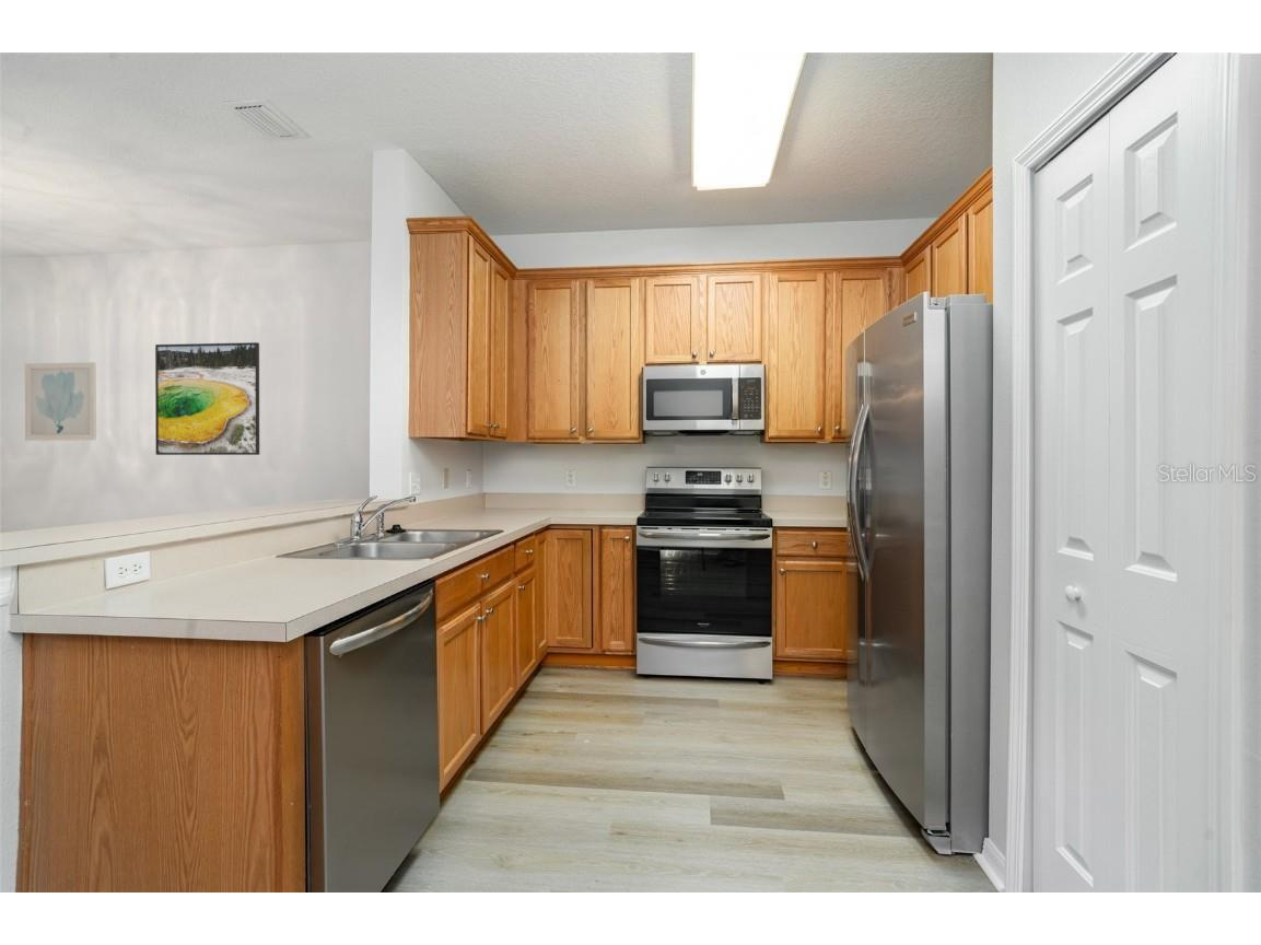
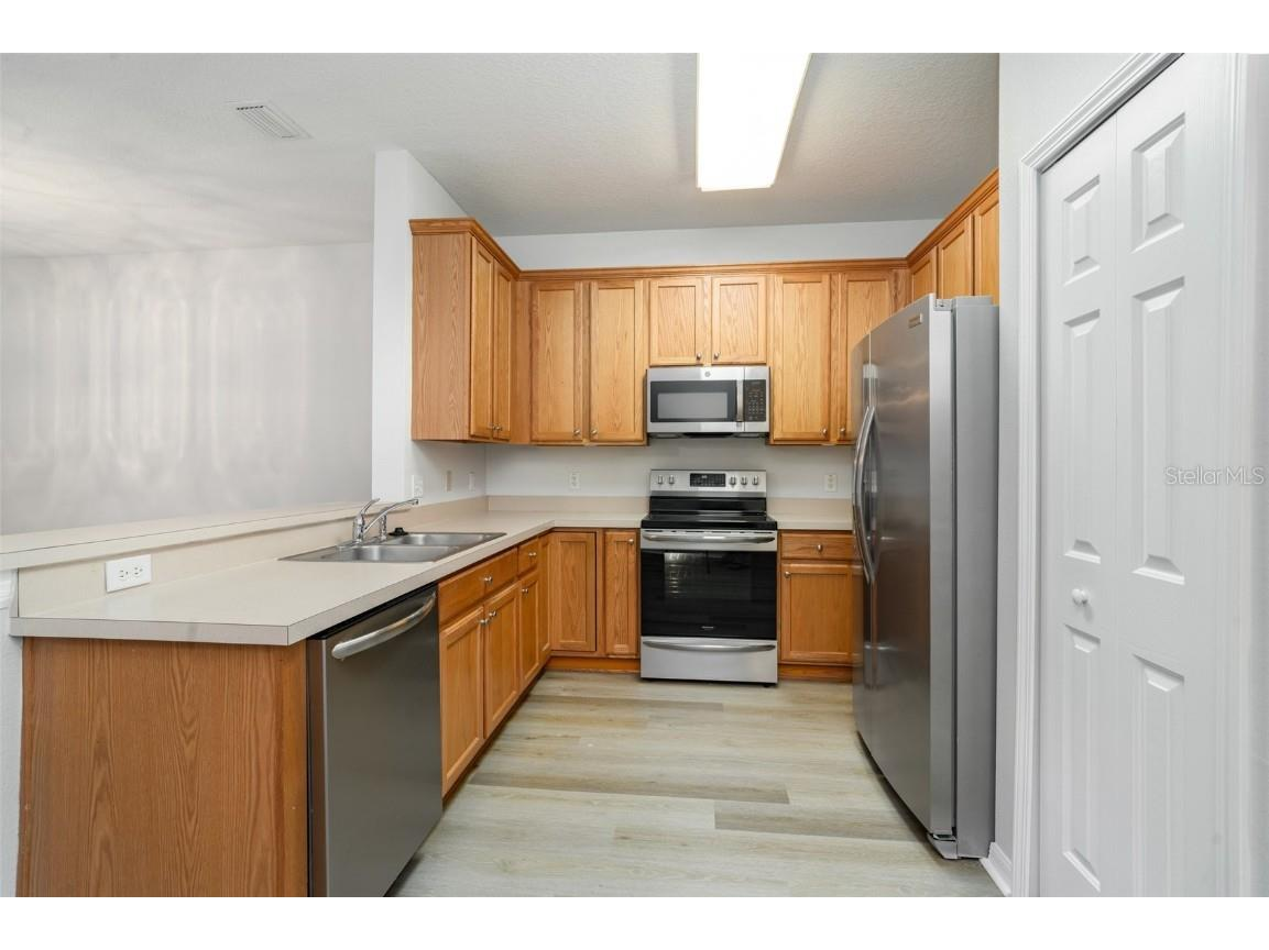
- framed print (207, 399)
- wall art (60, 401)
